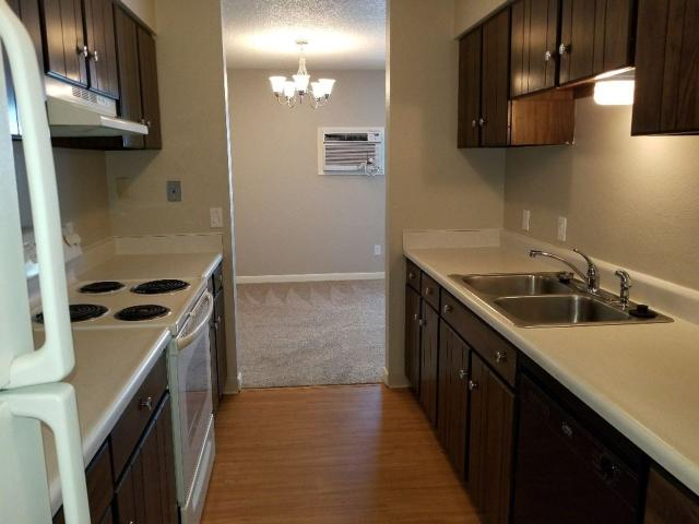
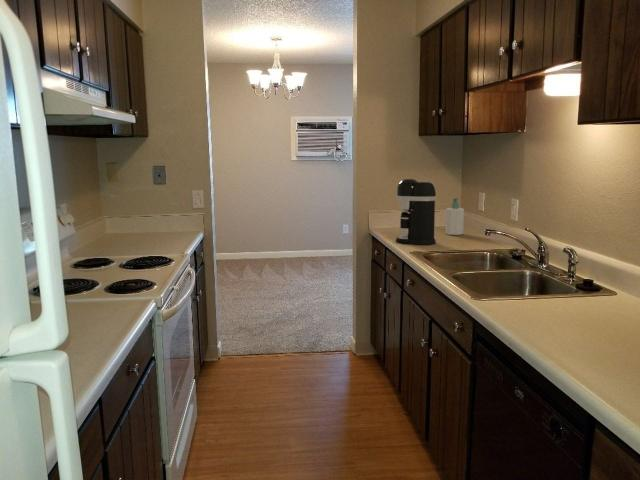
+ coffee maker (415, 210)
+ soap bottle (454, 215)
